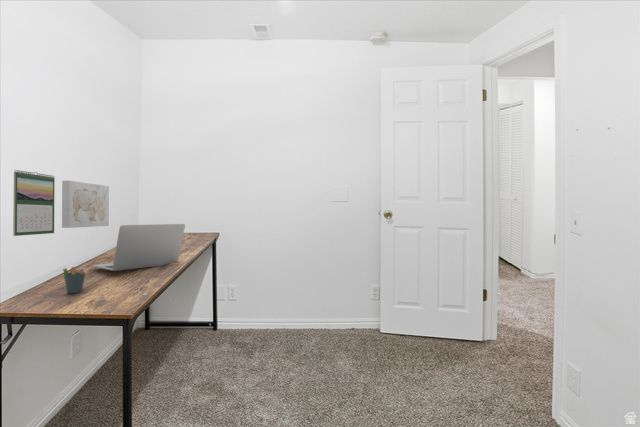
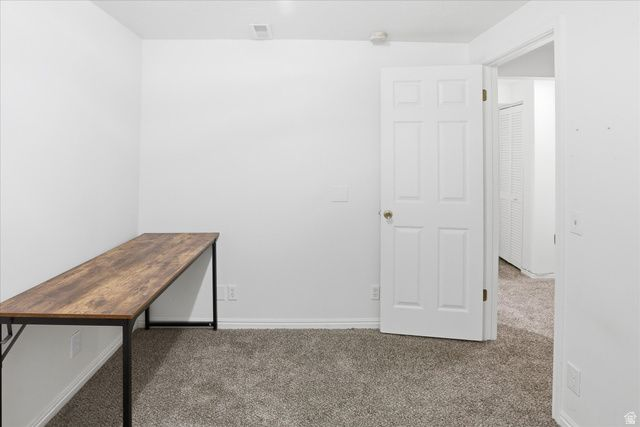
- pen holder (74, 277)
- laptop (139, 245)
- wall art (87, 205)
- calendar (35, 203)
